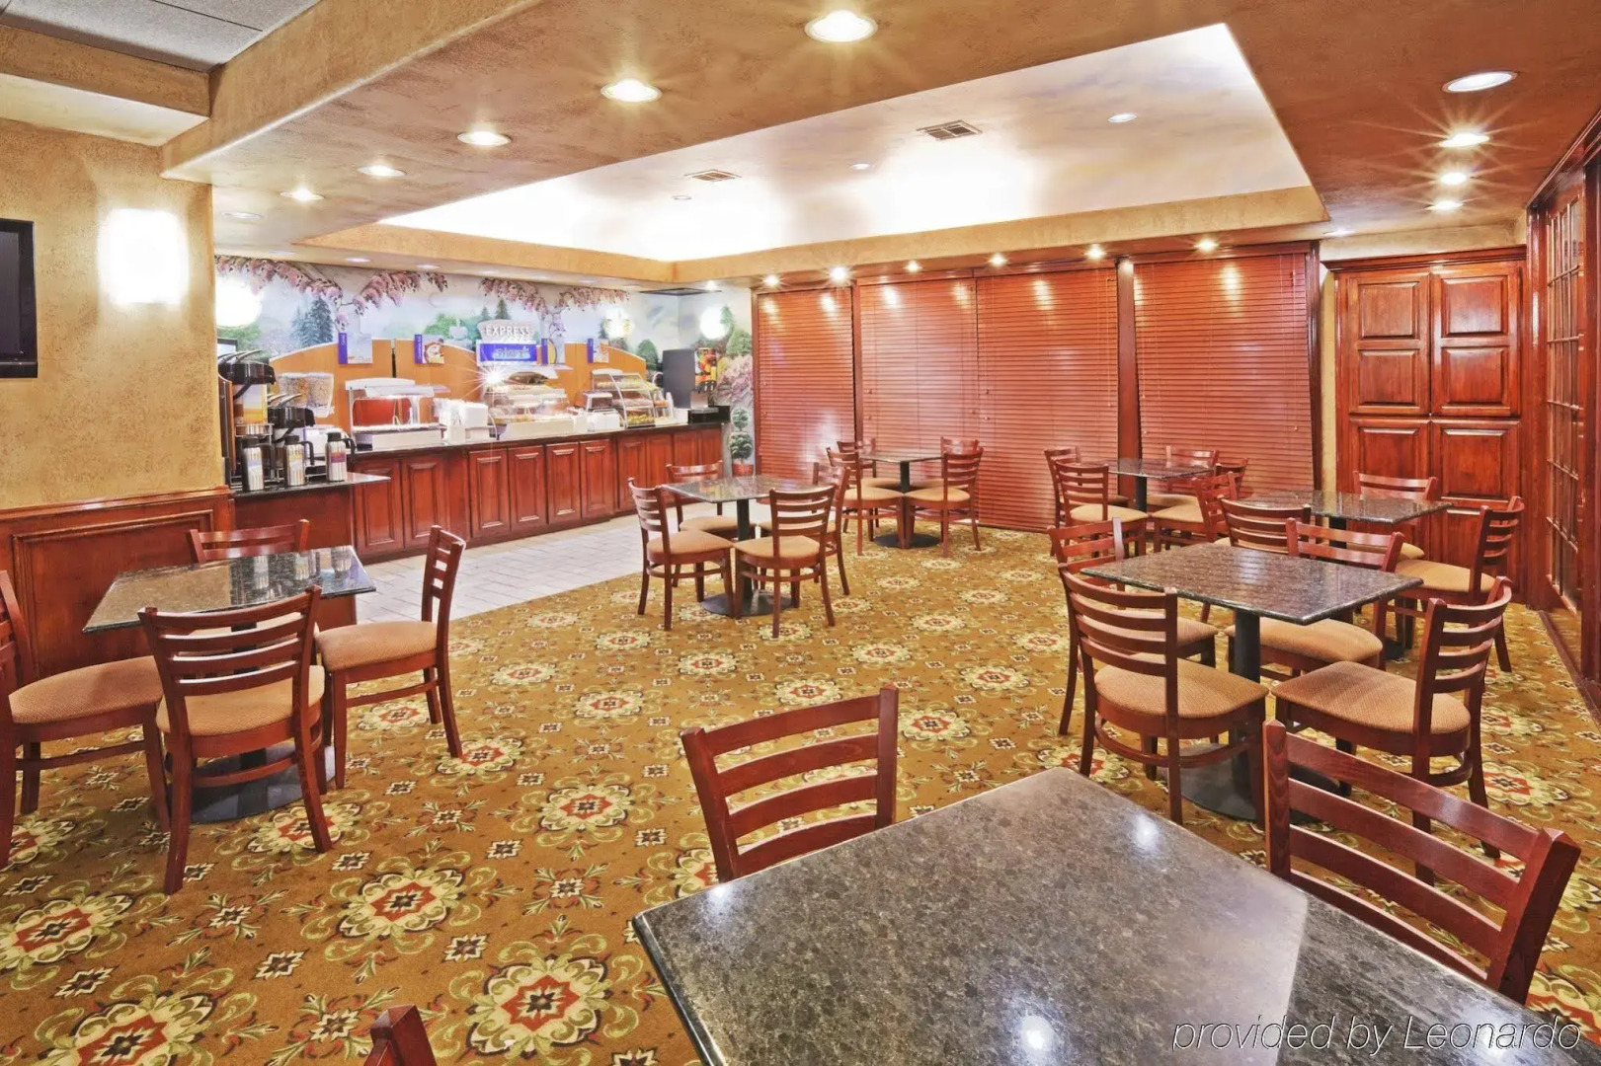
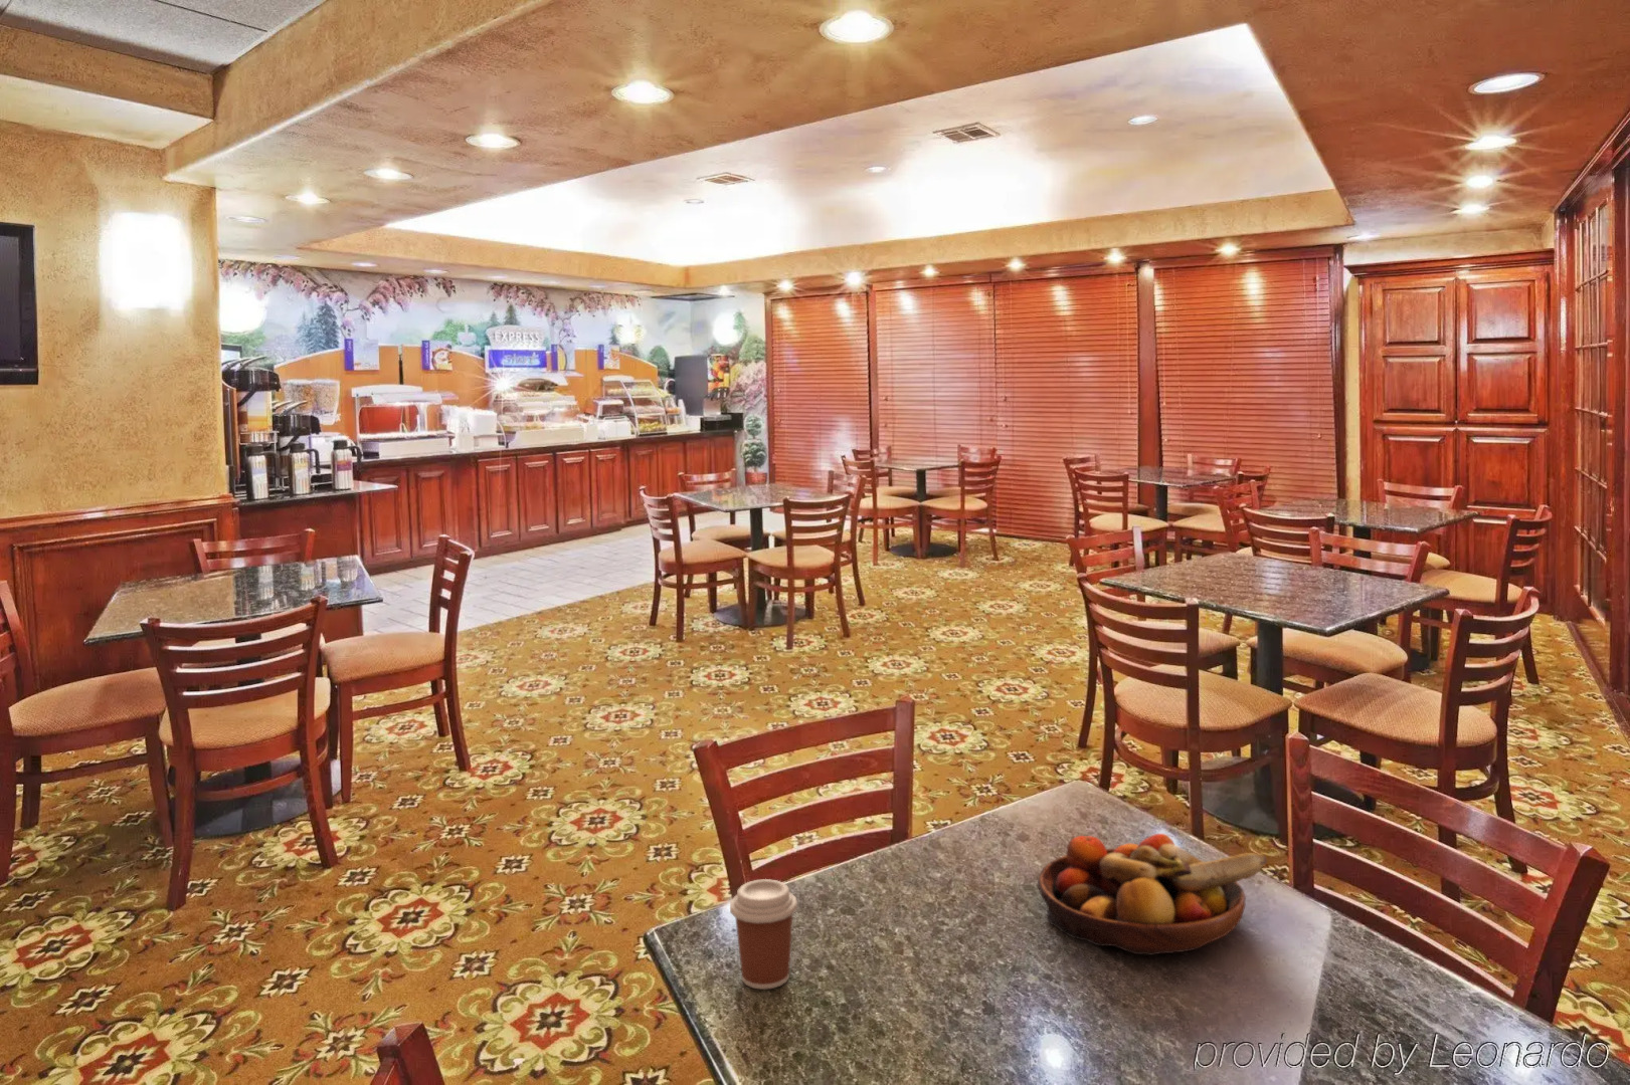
+ coffee cup (765, 932)
+ fruit bowl (1140, 876)
